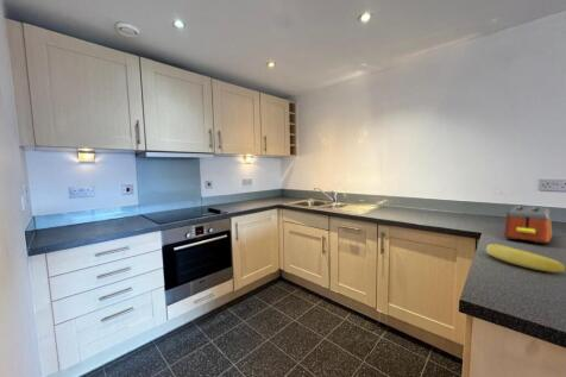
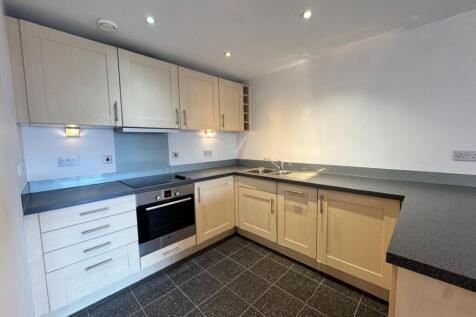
- toaster (528, 222)
- banana (522, 253)
